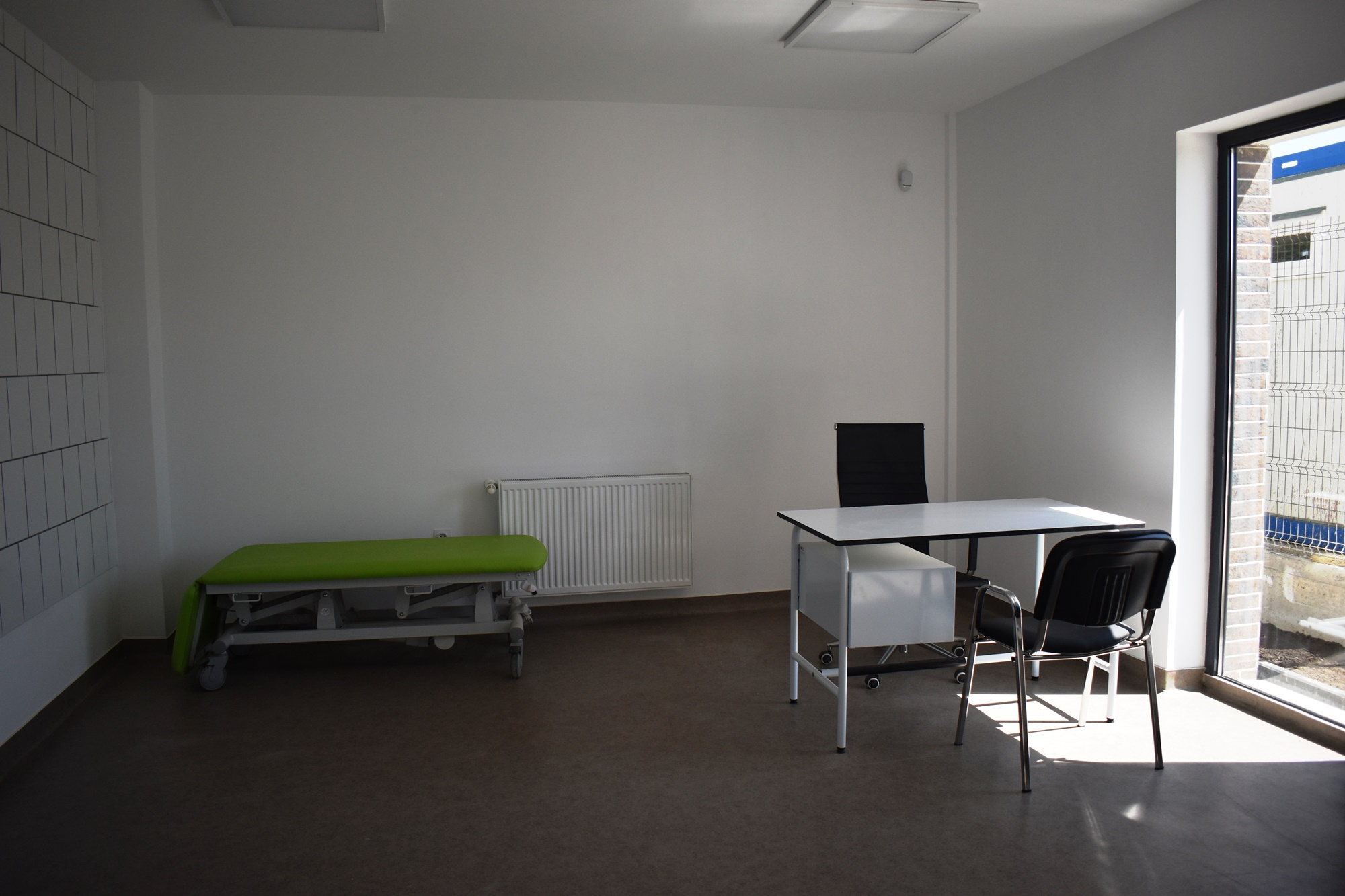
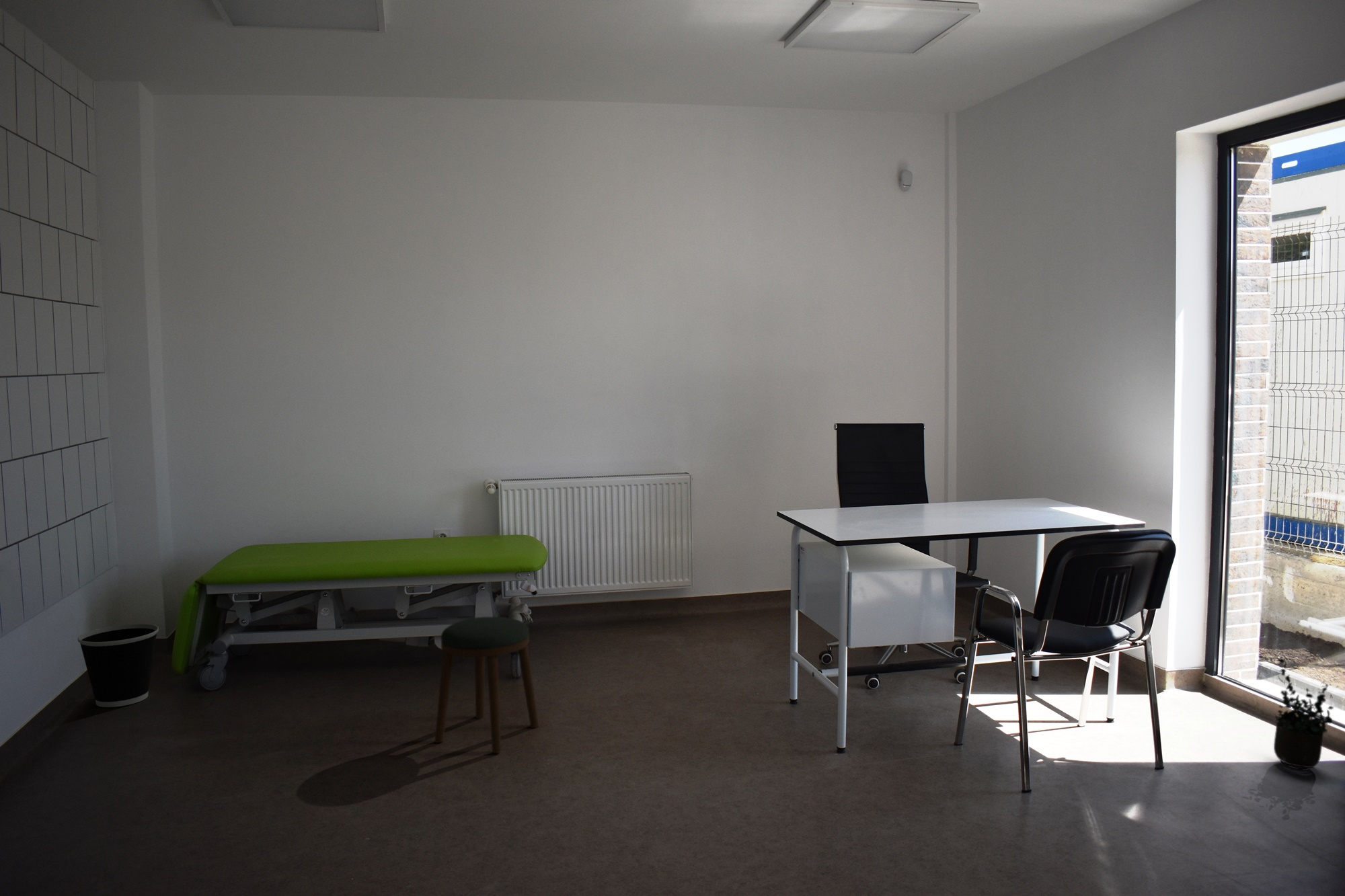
+ wastebasket (120, 665)
+ potted plant (1300, 716)
+ stool (488, 678)
